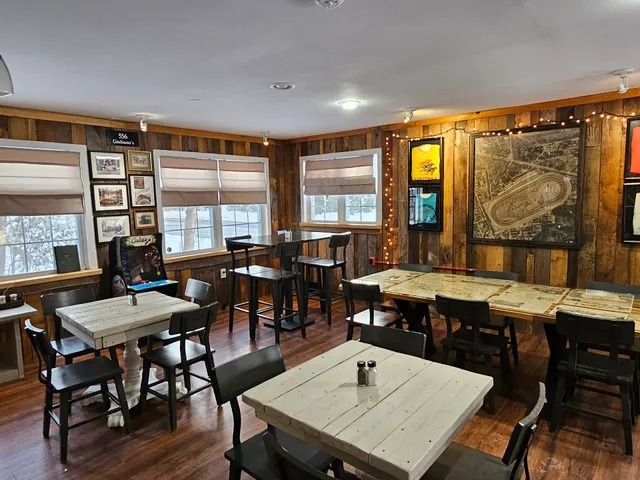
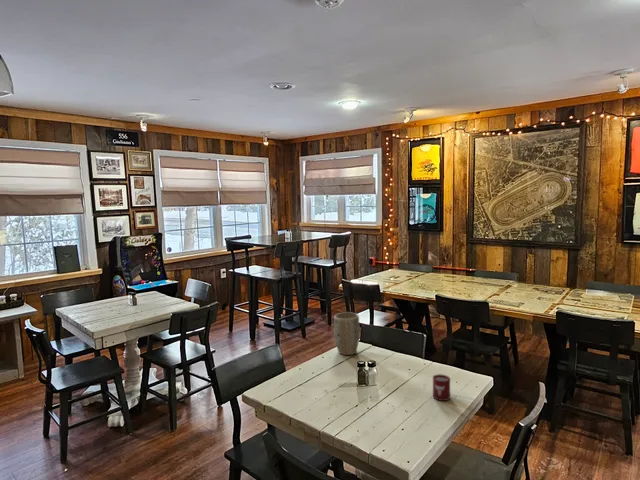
+ plant pot (347, 333)
+ cup (441, 385)
